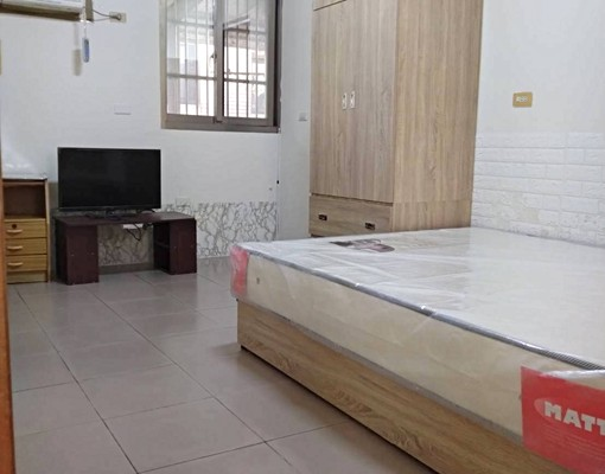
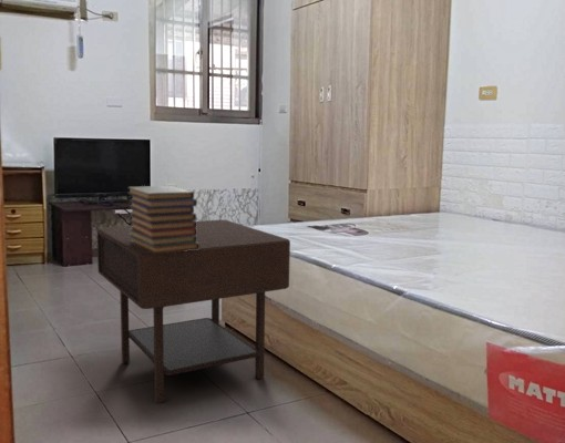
+ side table (189, 302)
+ book stack (161, 217)
